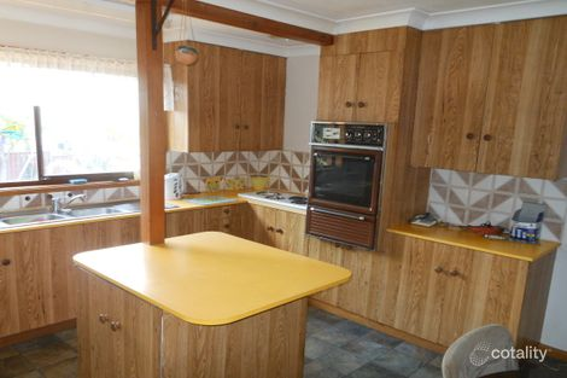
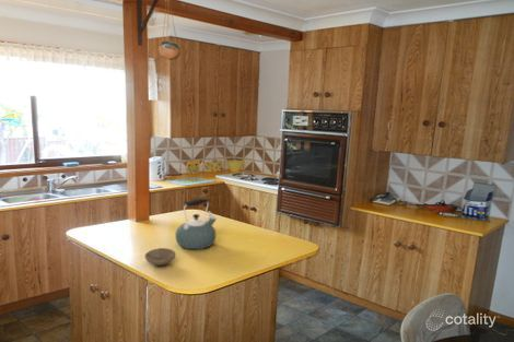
+ kettle (199, 221)
+ bowl (160, 258)
